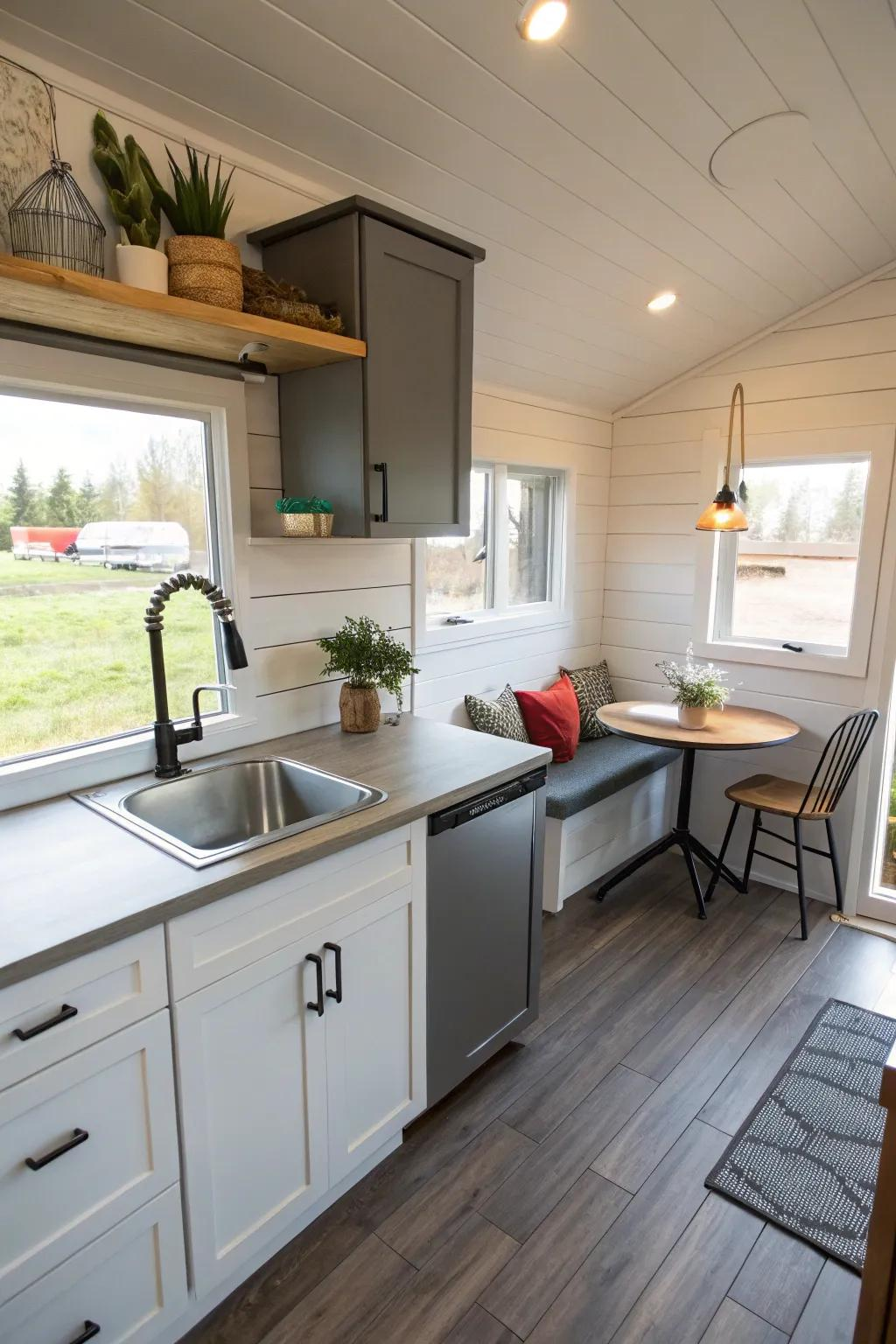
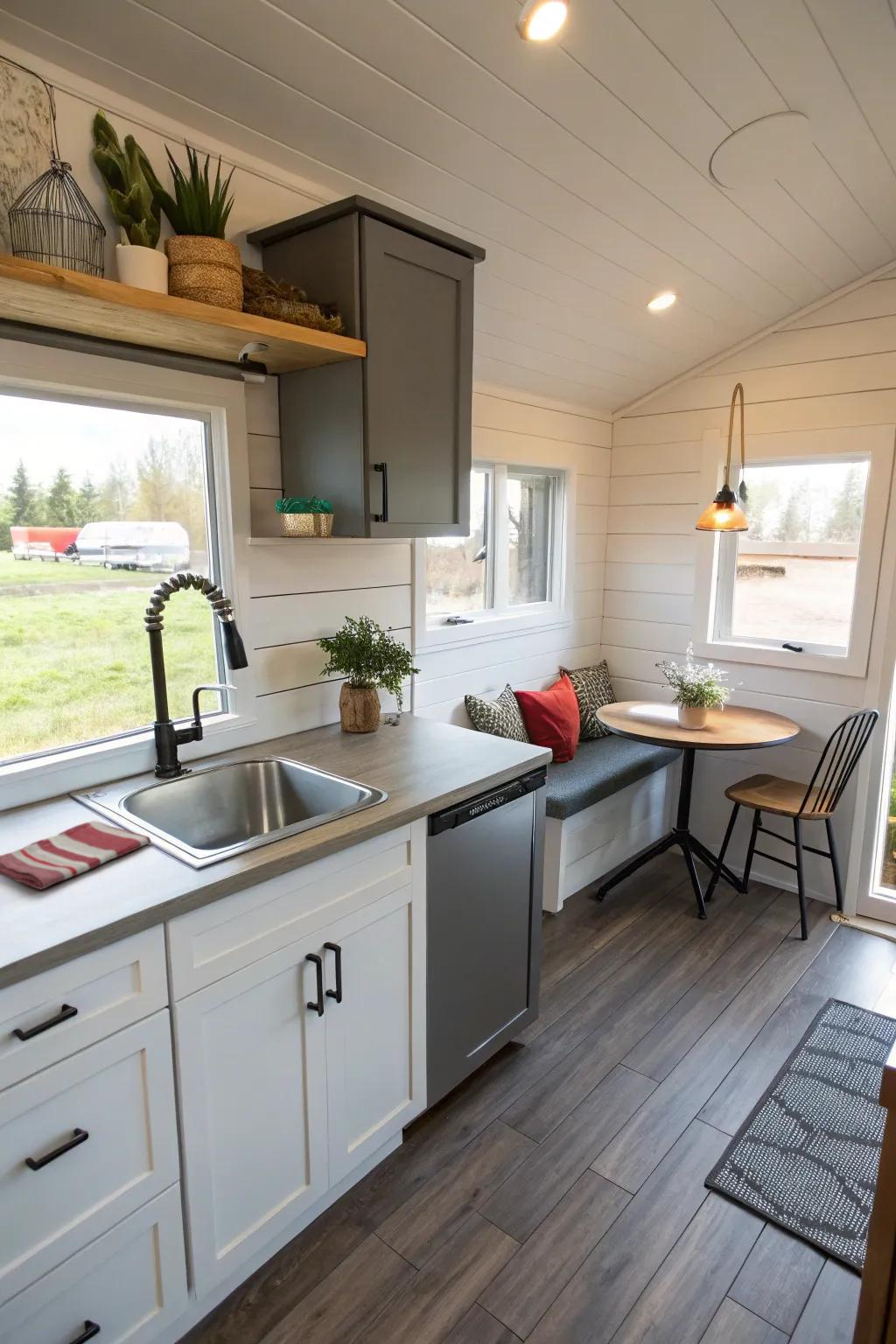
+ dish towel (71, 850)
